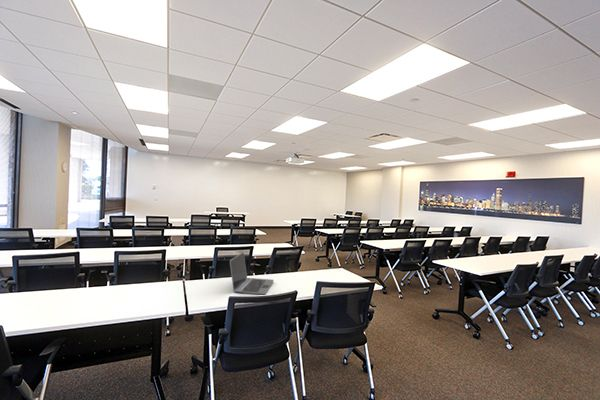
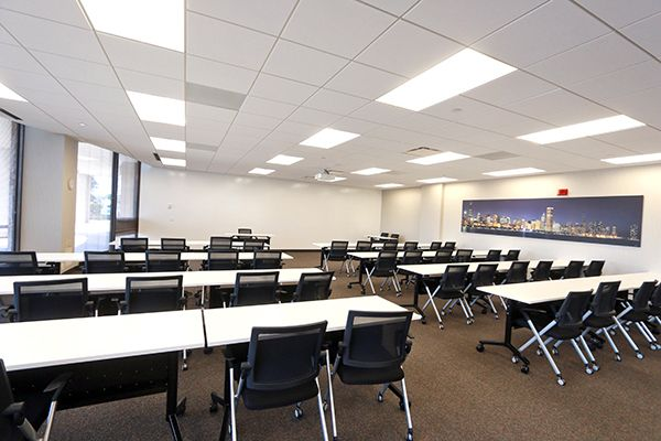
- laptop (253, 278)
